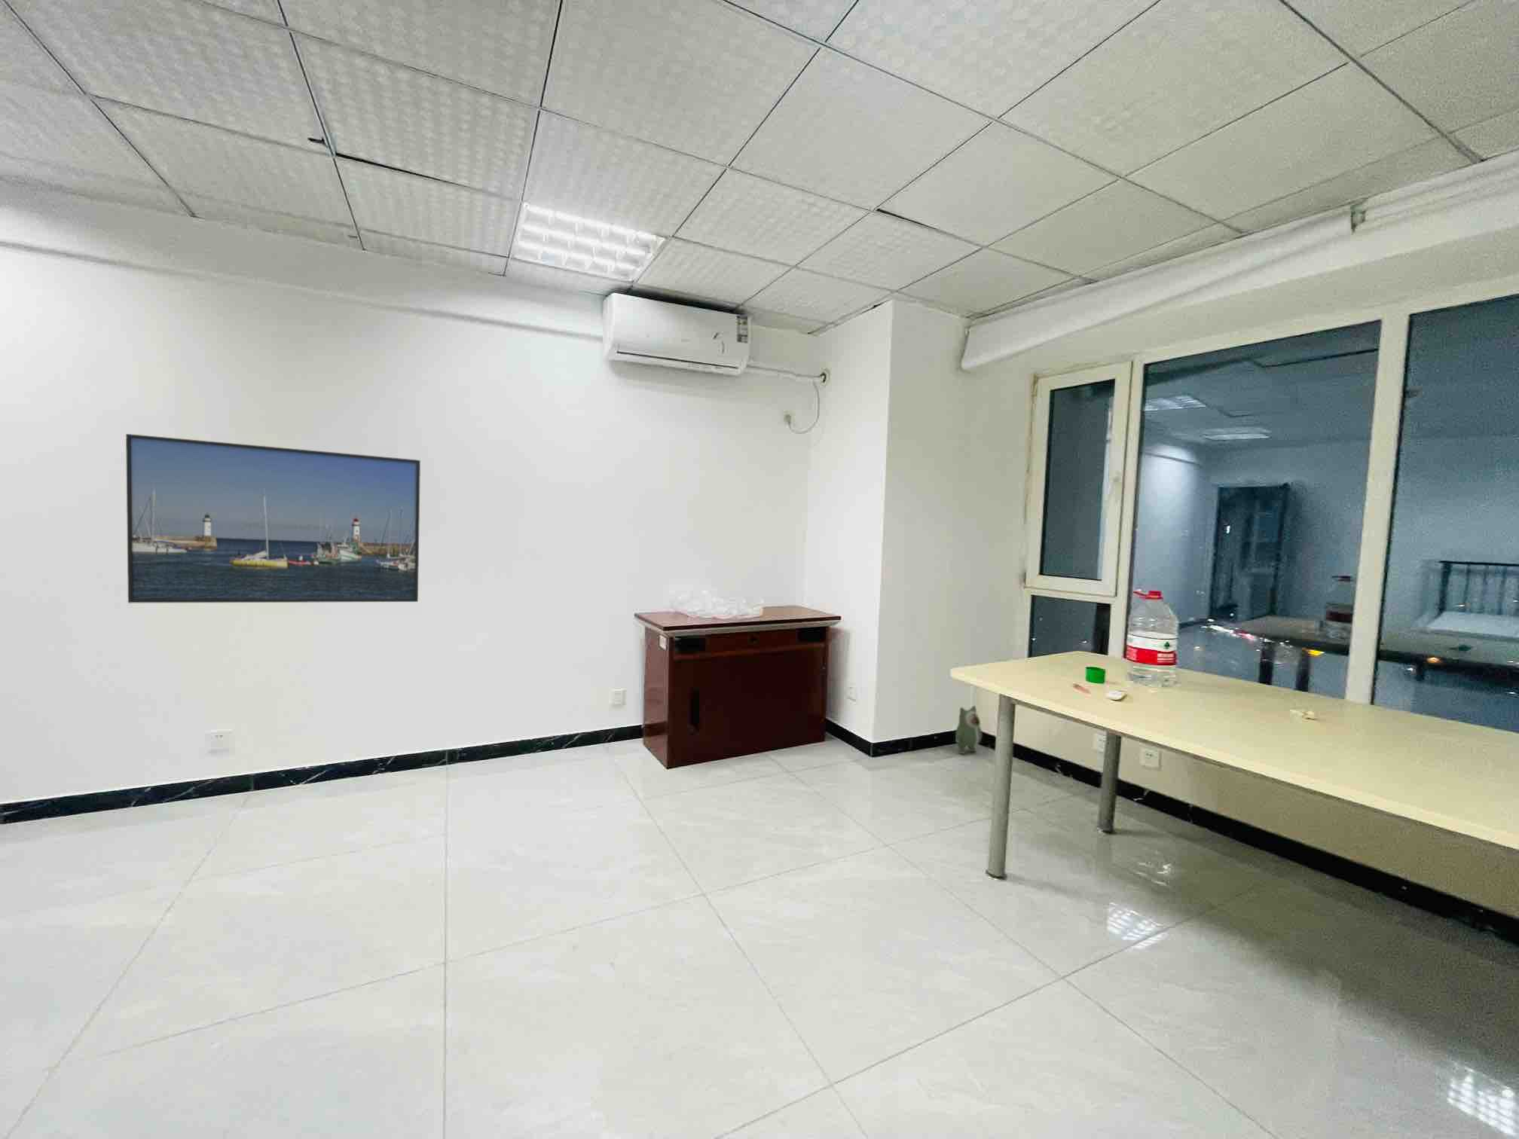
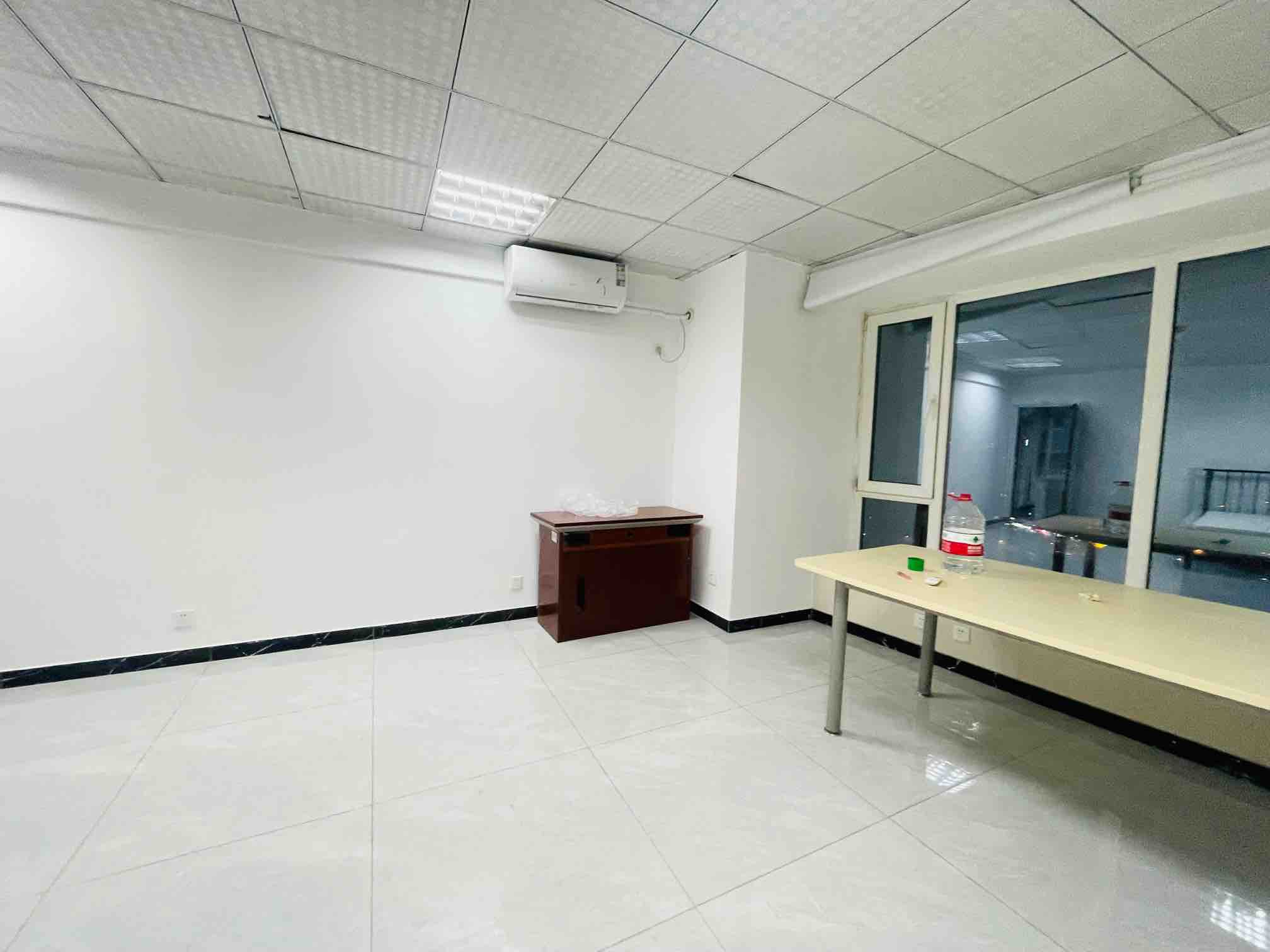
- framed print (286, 525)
- plush toy (969, 730)
